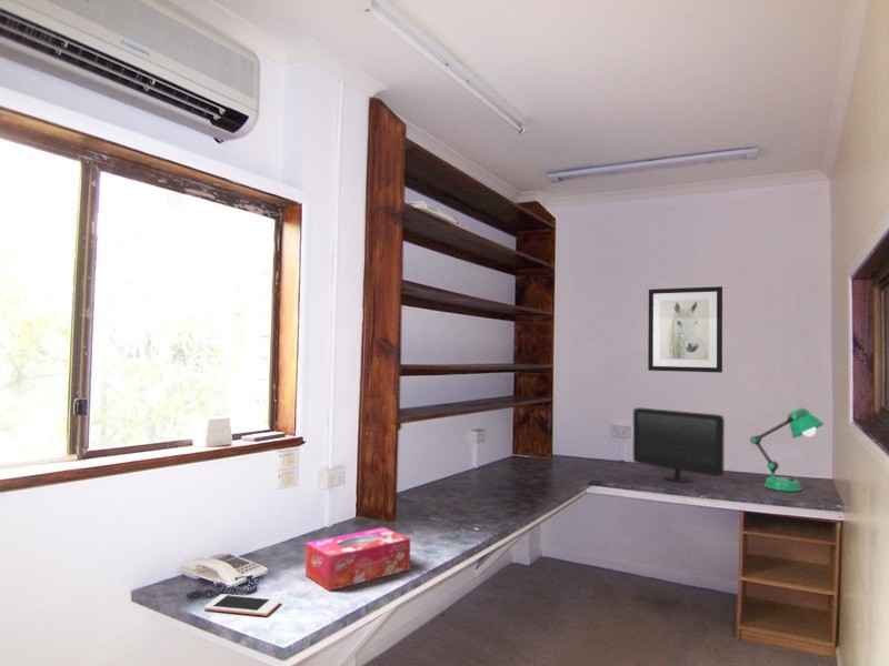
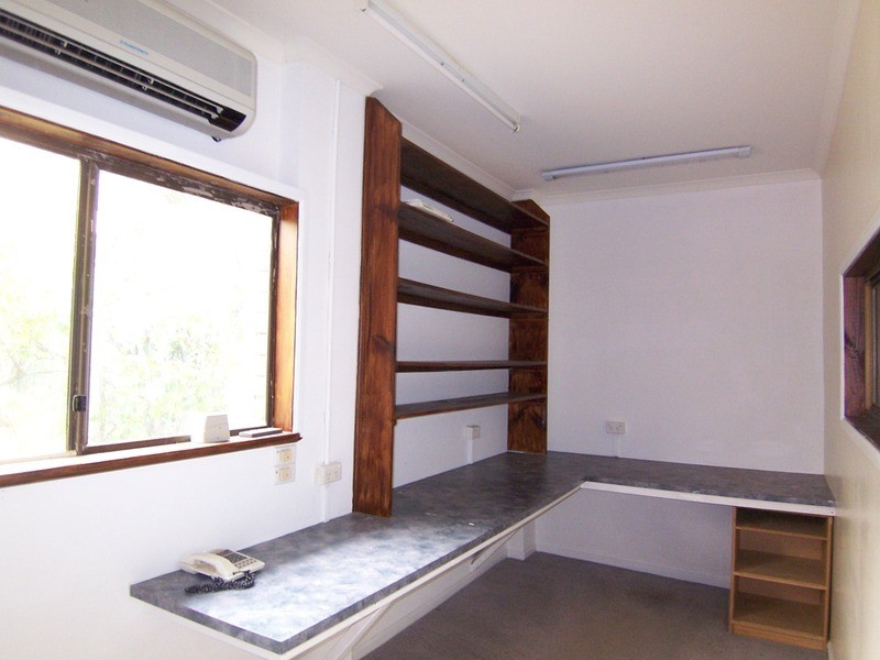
- desk lamp (792, 437)
- wall art (683, 330)
- computer monitor (677, 445)
- cell phone (242, 604)
- tissue box (358, 556)
